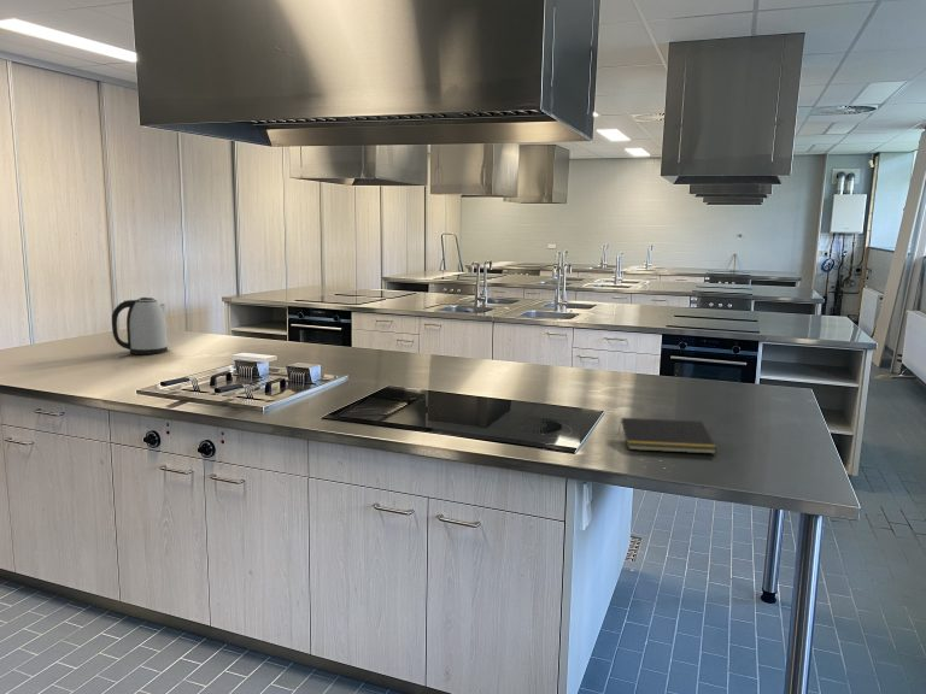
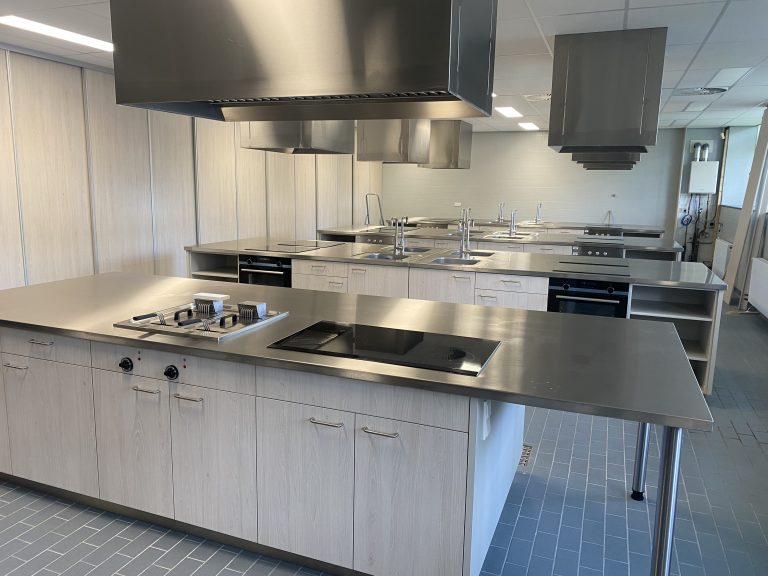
- notepad (666, 435)
- kettle (140, 324)
